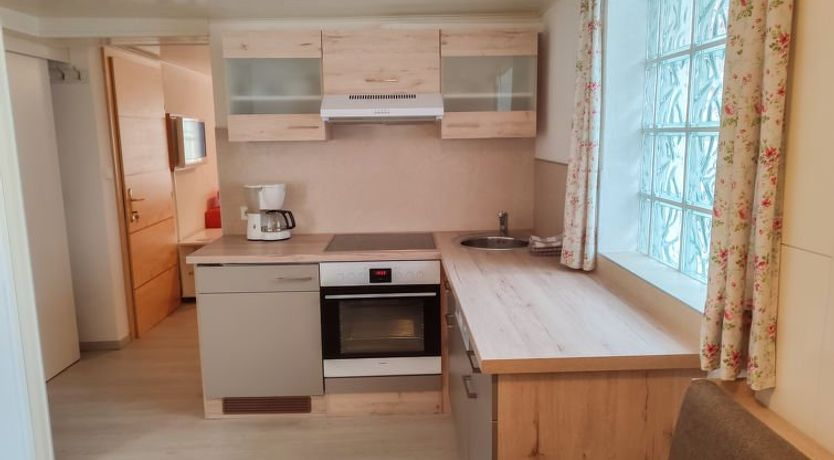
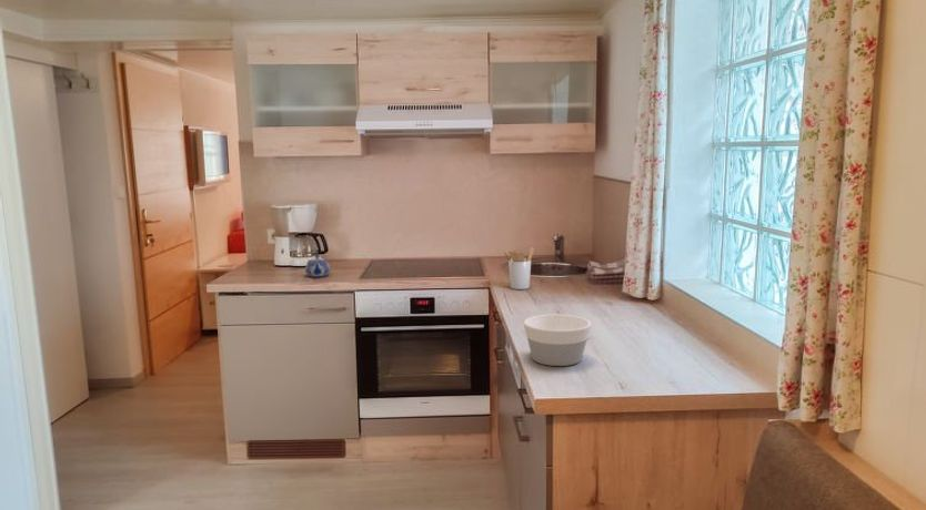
+ bowl (556, 339)
+ utensil holder (519, 267)
+ teapot (318, 265)
